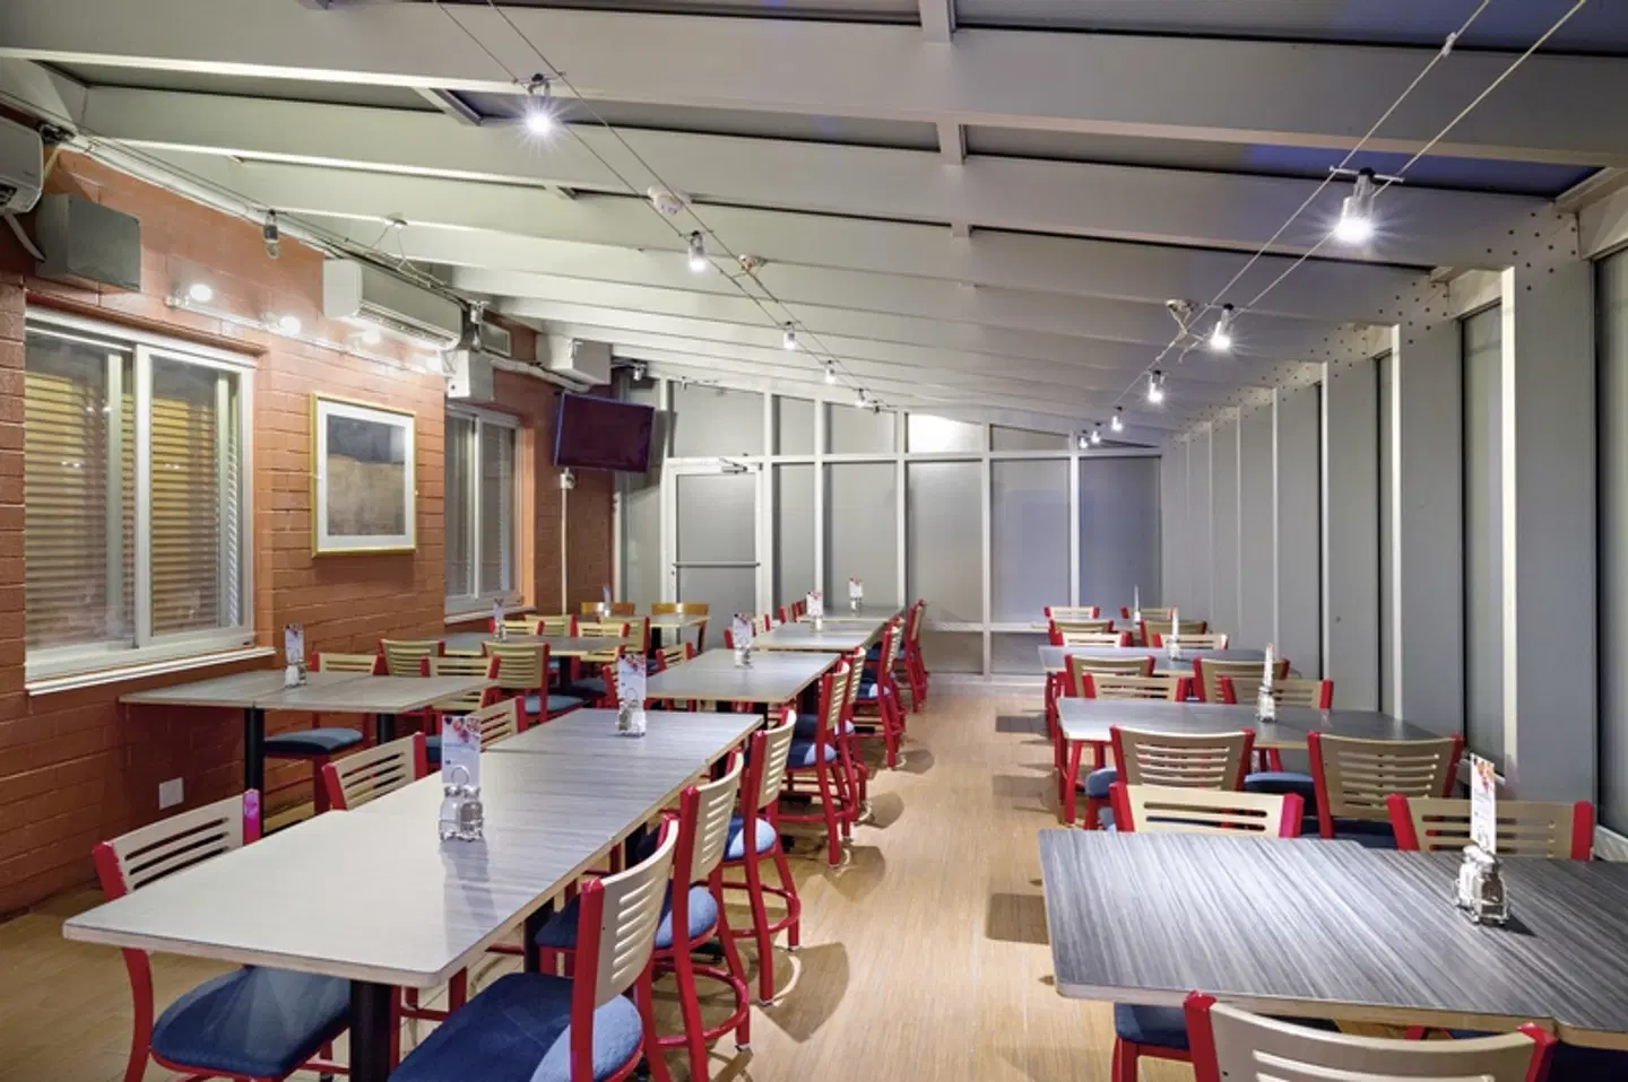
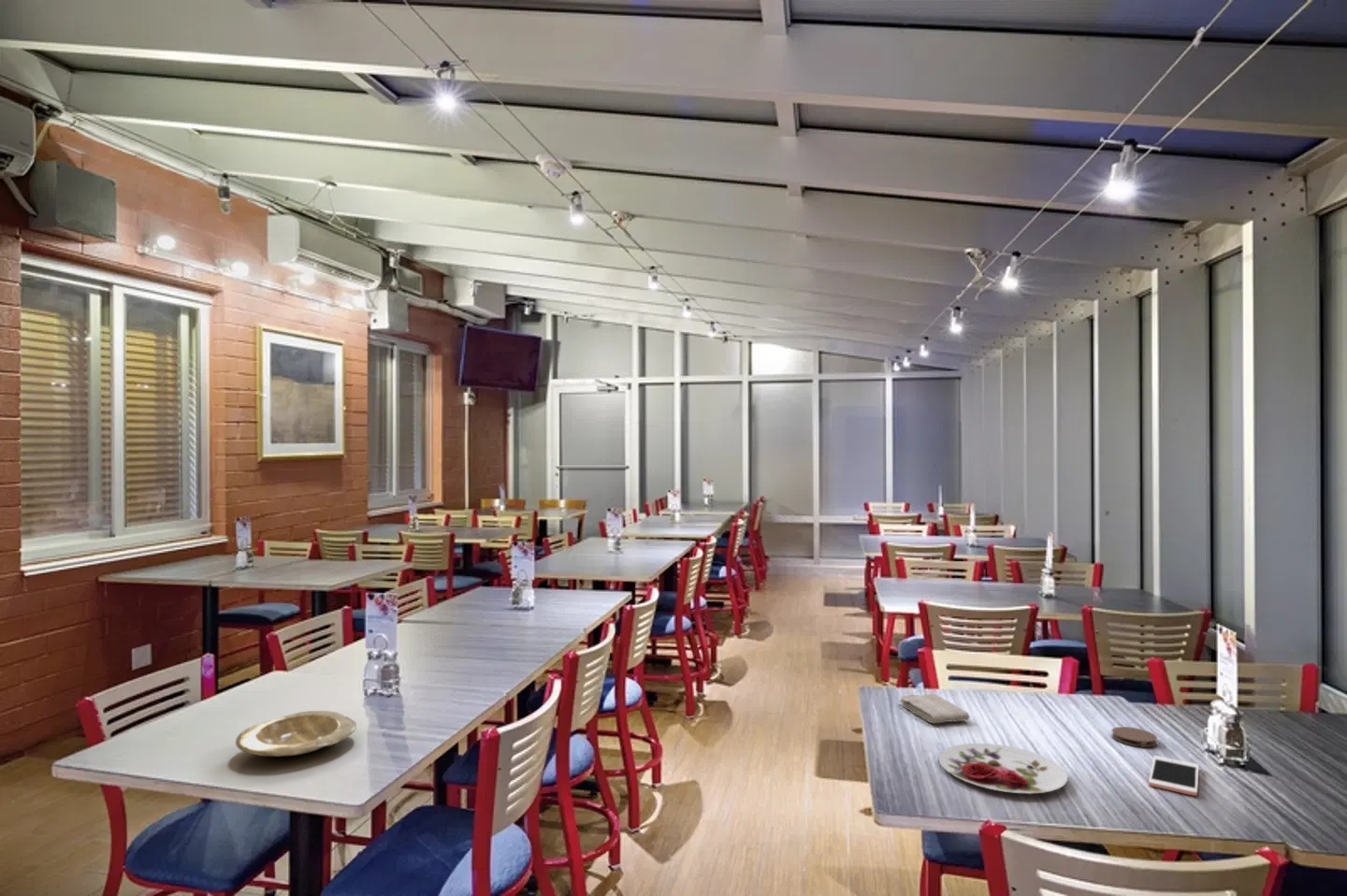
+ coaster (1134, 736)
+ cell phone (1174, 774)
+ washcloth (933, 707)
+ plate (1001, 765)
+ plate (297, 738)
